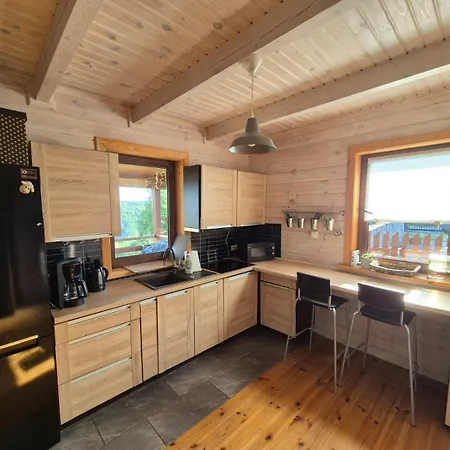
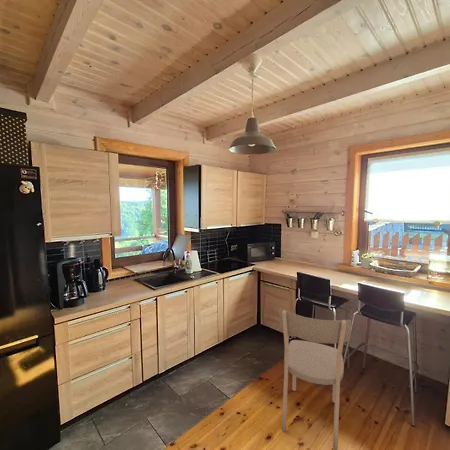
+ dining chair (313, 360)
